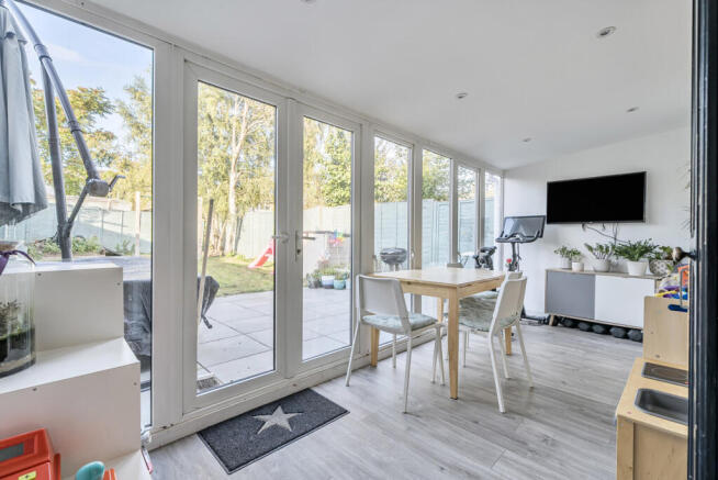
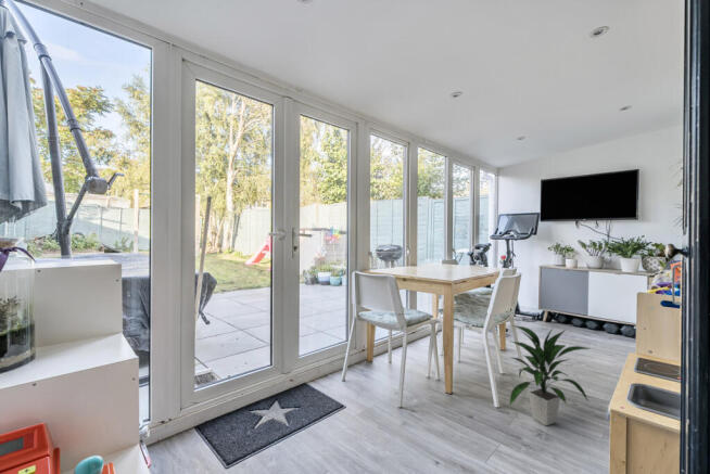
+ indoor plant (541, 371)
